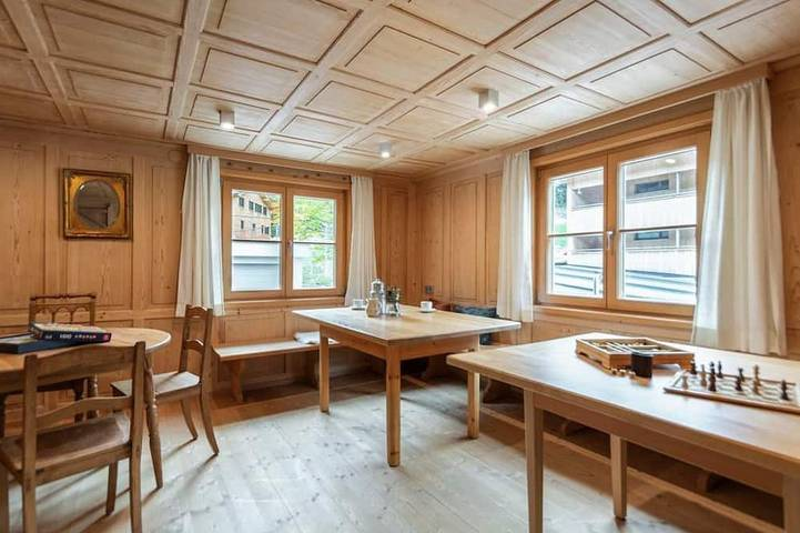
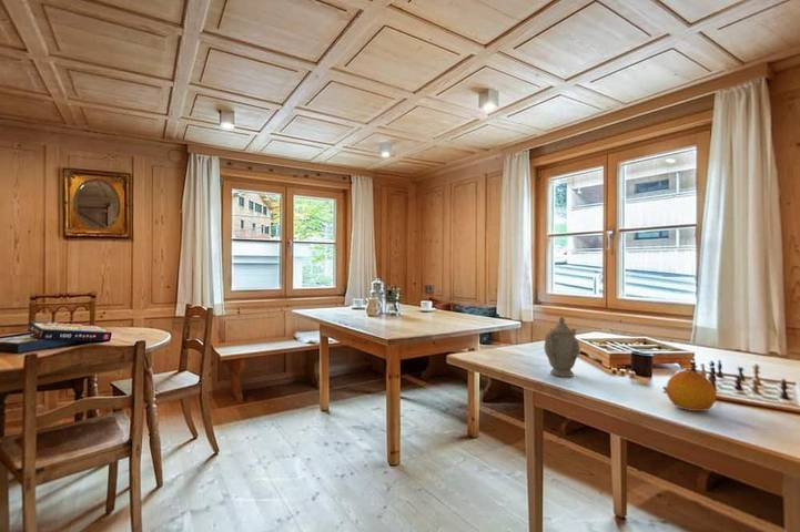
+ chinaware (561, 345)
+ fruit (690, 389)
